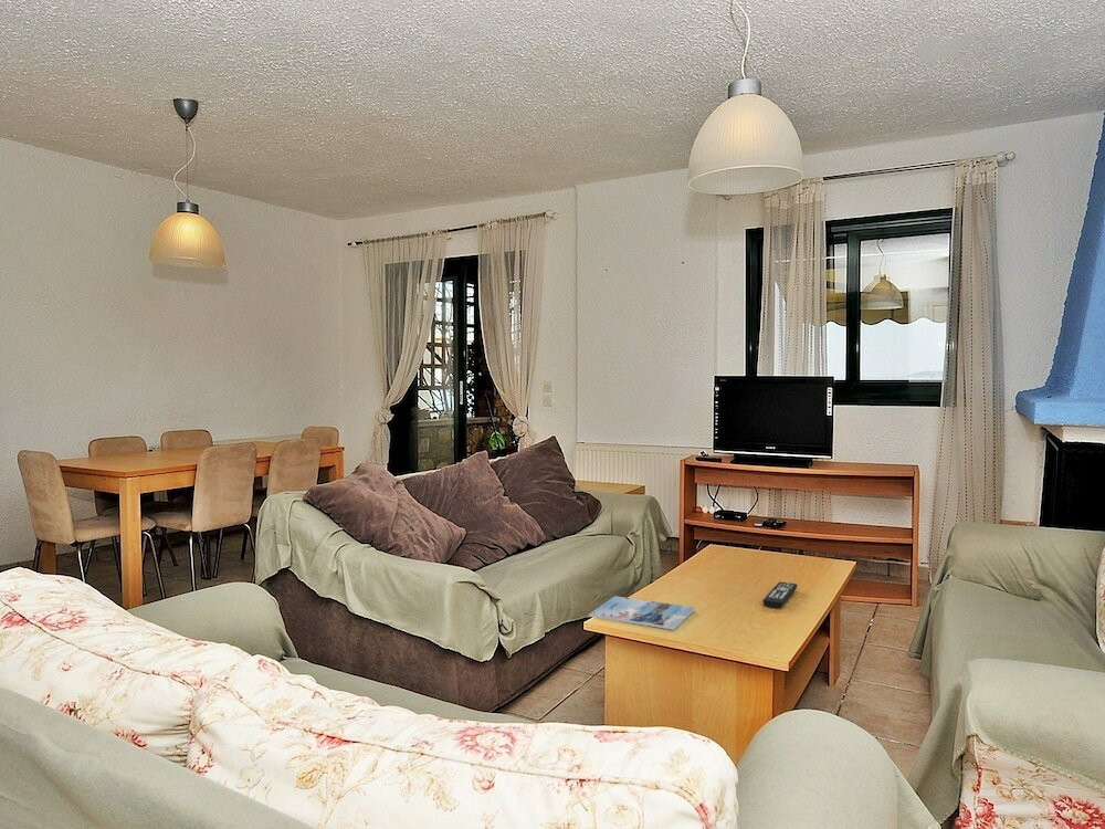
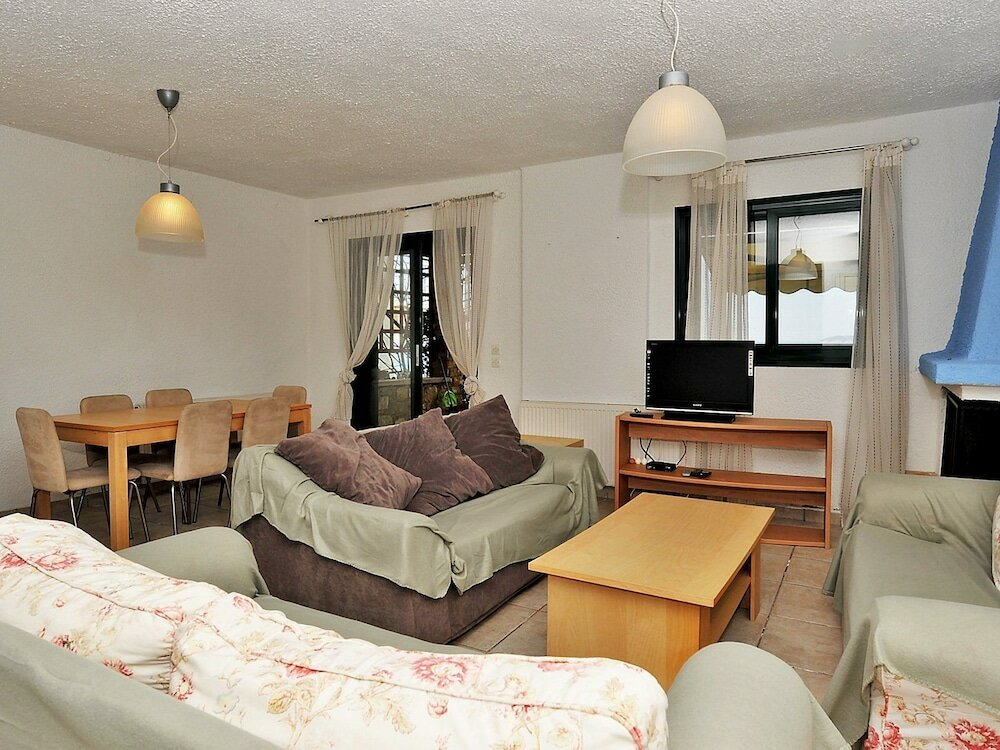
- magazine (642, 611)
- remote control (780, 594)
